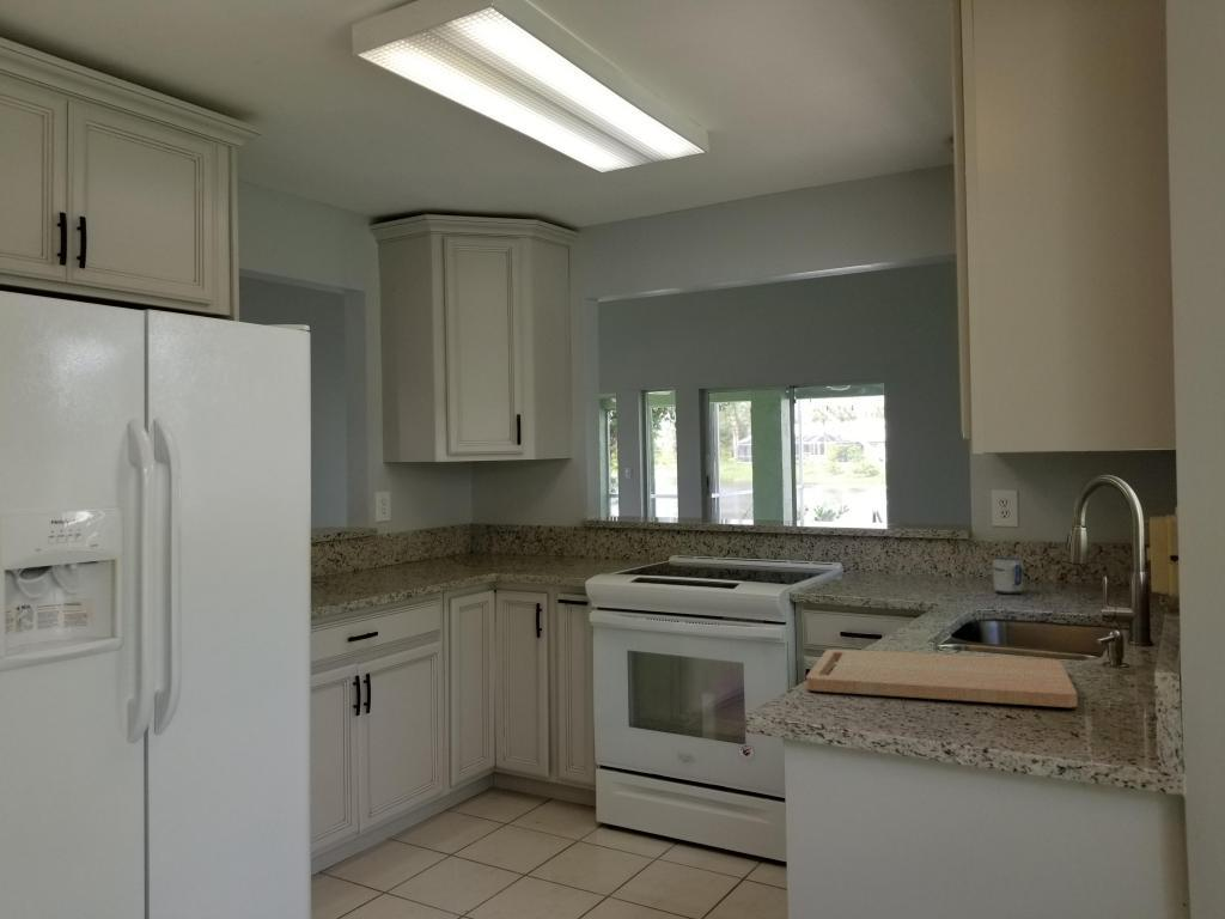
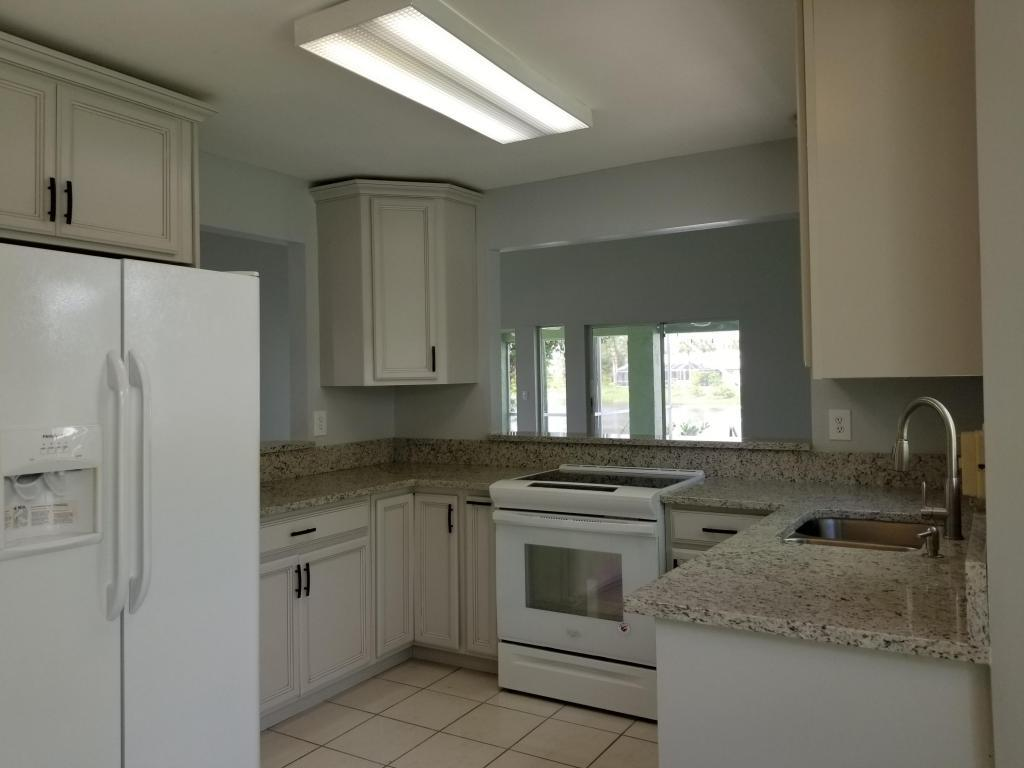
- mug (1010, 576)
- cutting board (937, 674)
